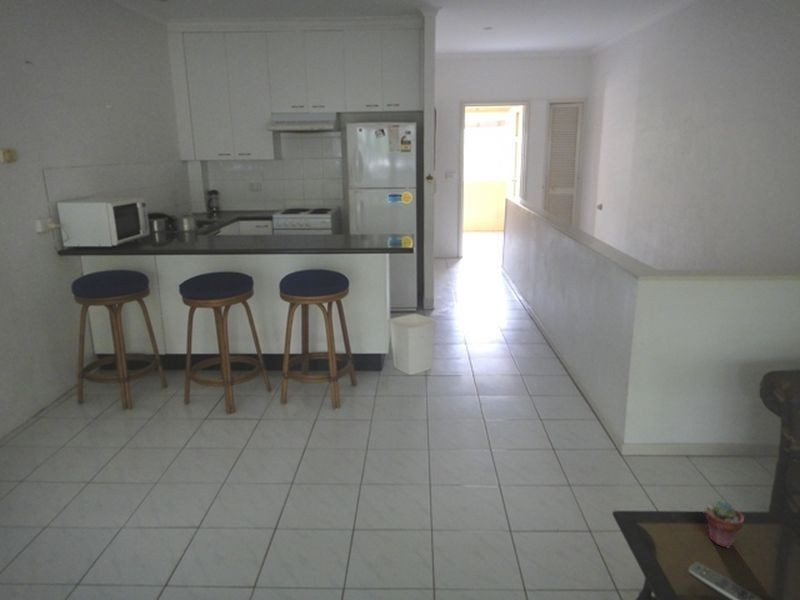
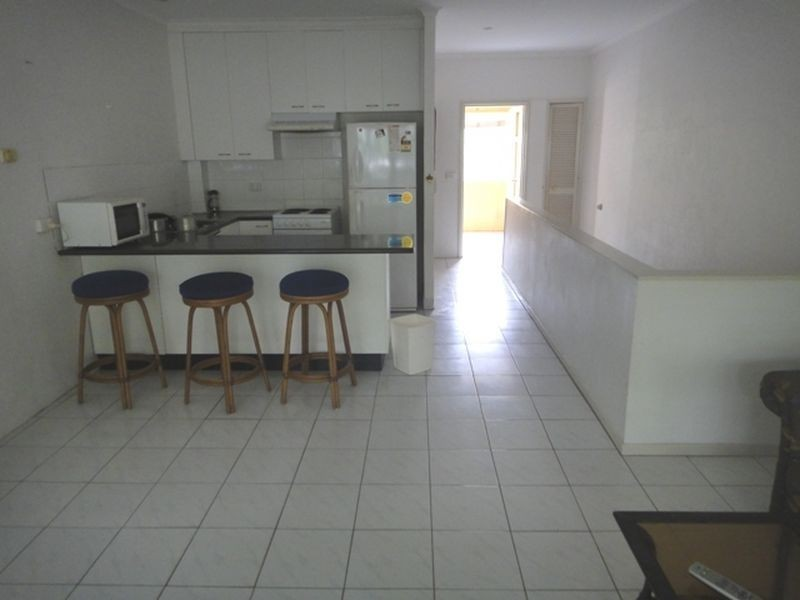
- potted succulent (723, 521)
